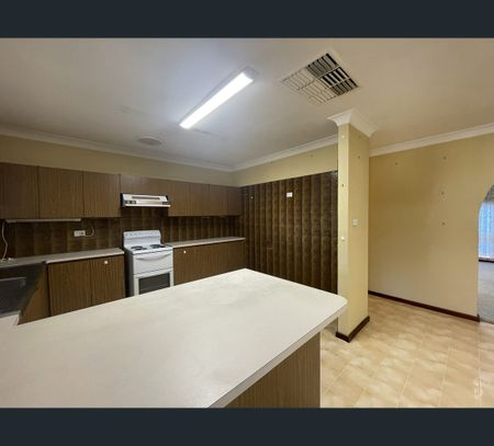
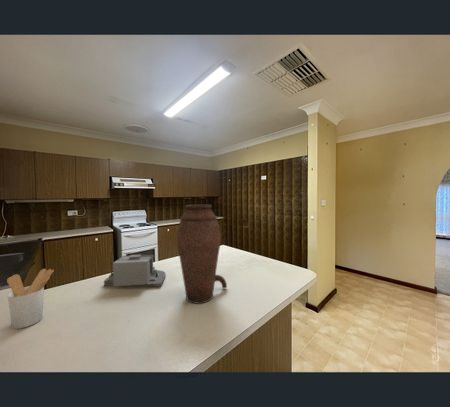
+ architectural model (137, 267)
+ vase (203, 250)
+ utensil holder (33, 295)
